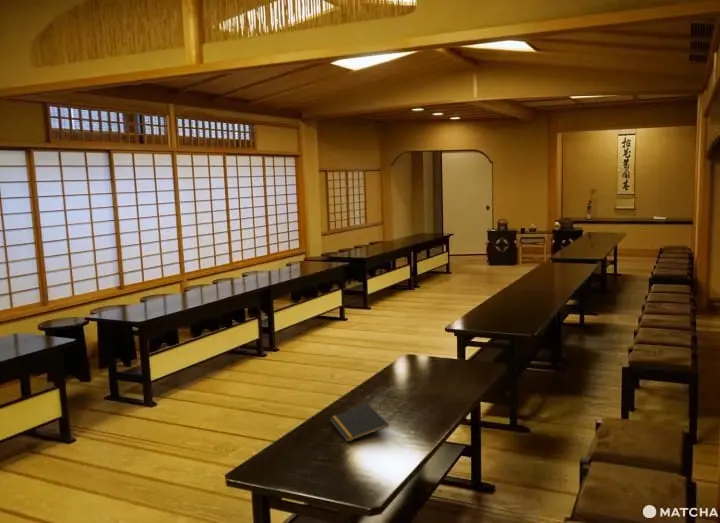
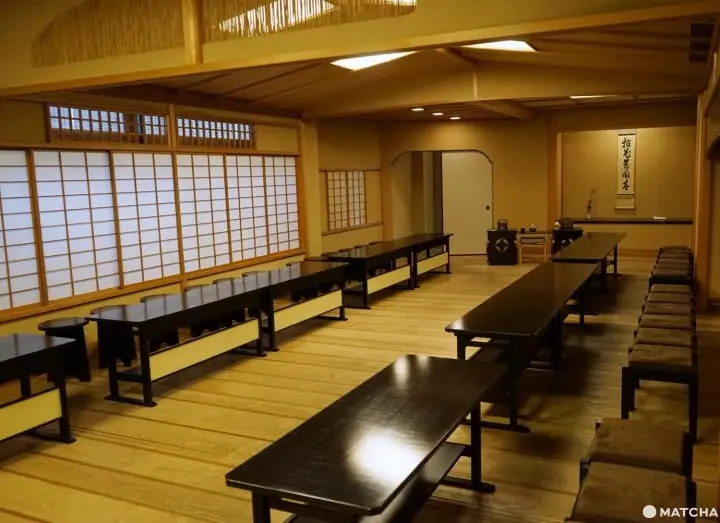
- notepad (358, 421)
